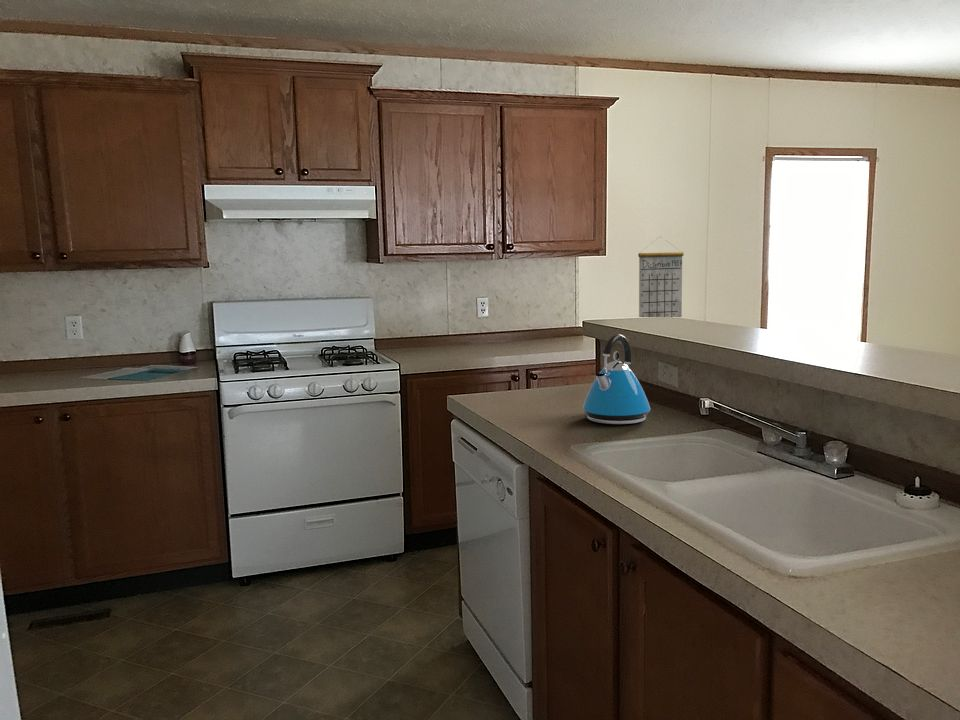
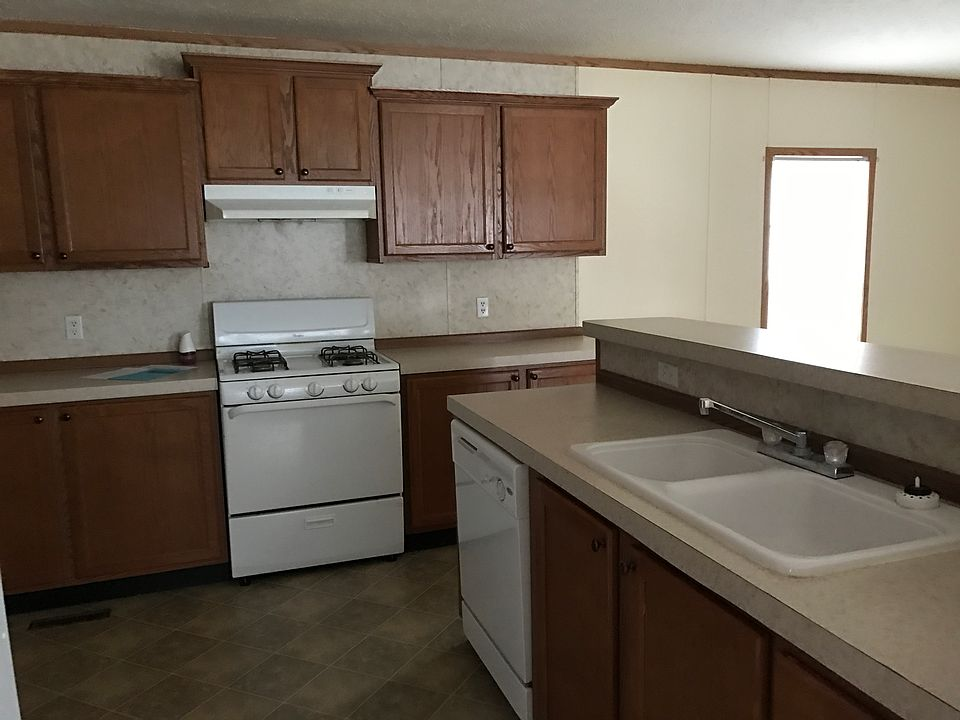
- kettle (617, 376)
- calendar (660, 279)
